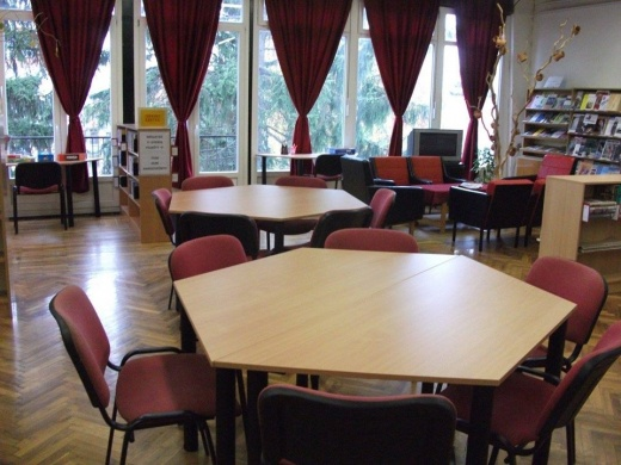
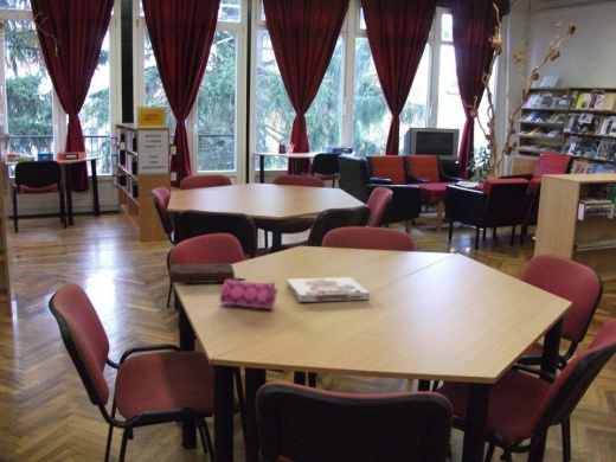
+ book (207, 272)
+ pencil case (248, 293)
+ board game (326, 288)
